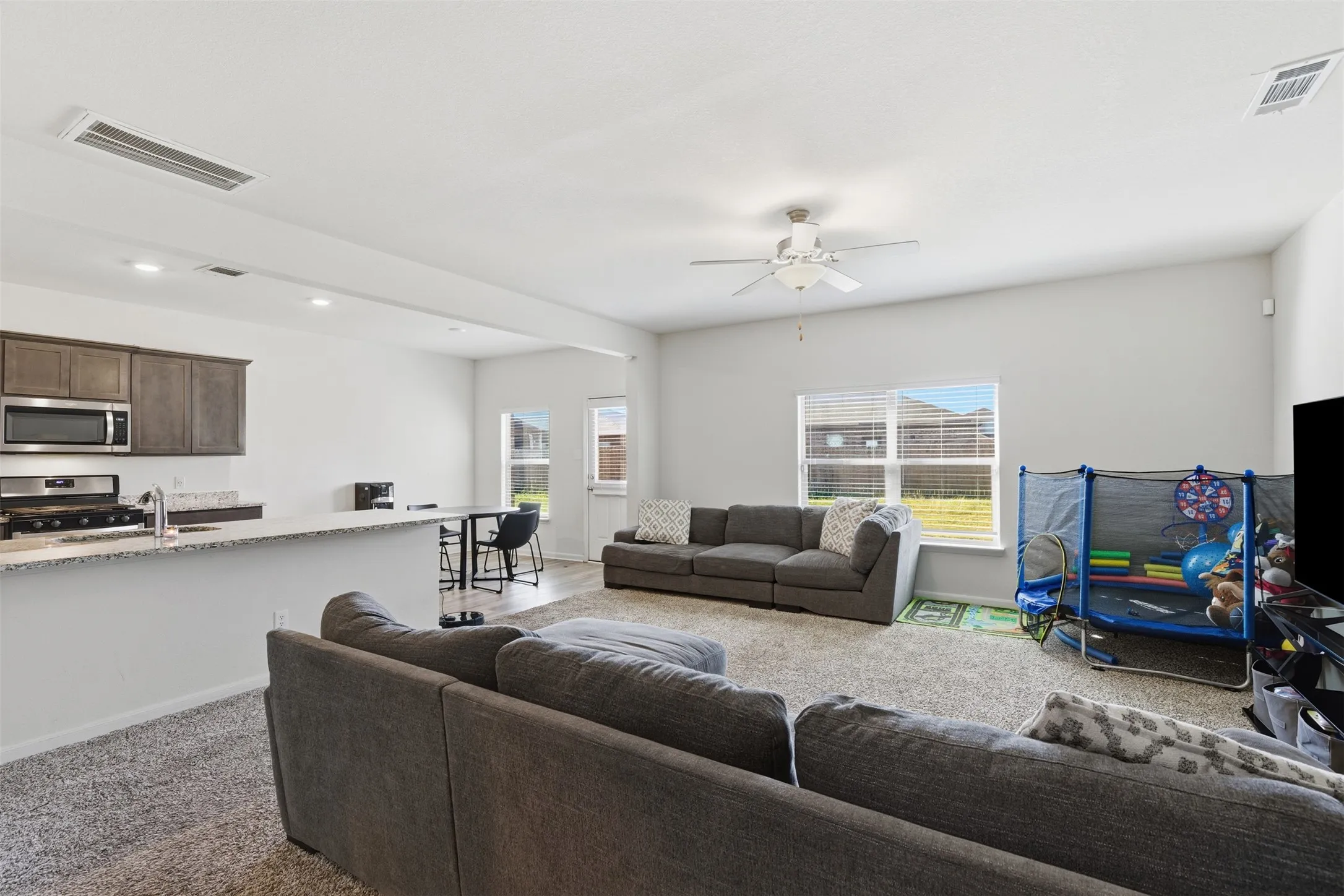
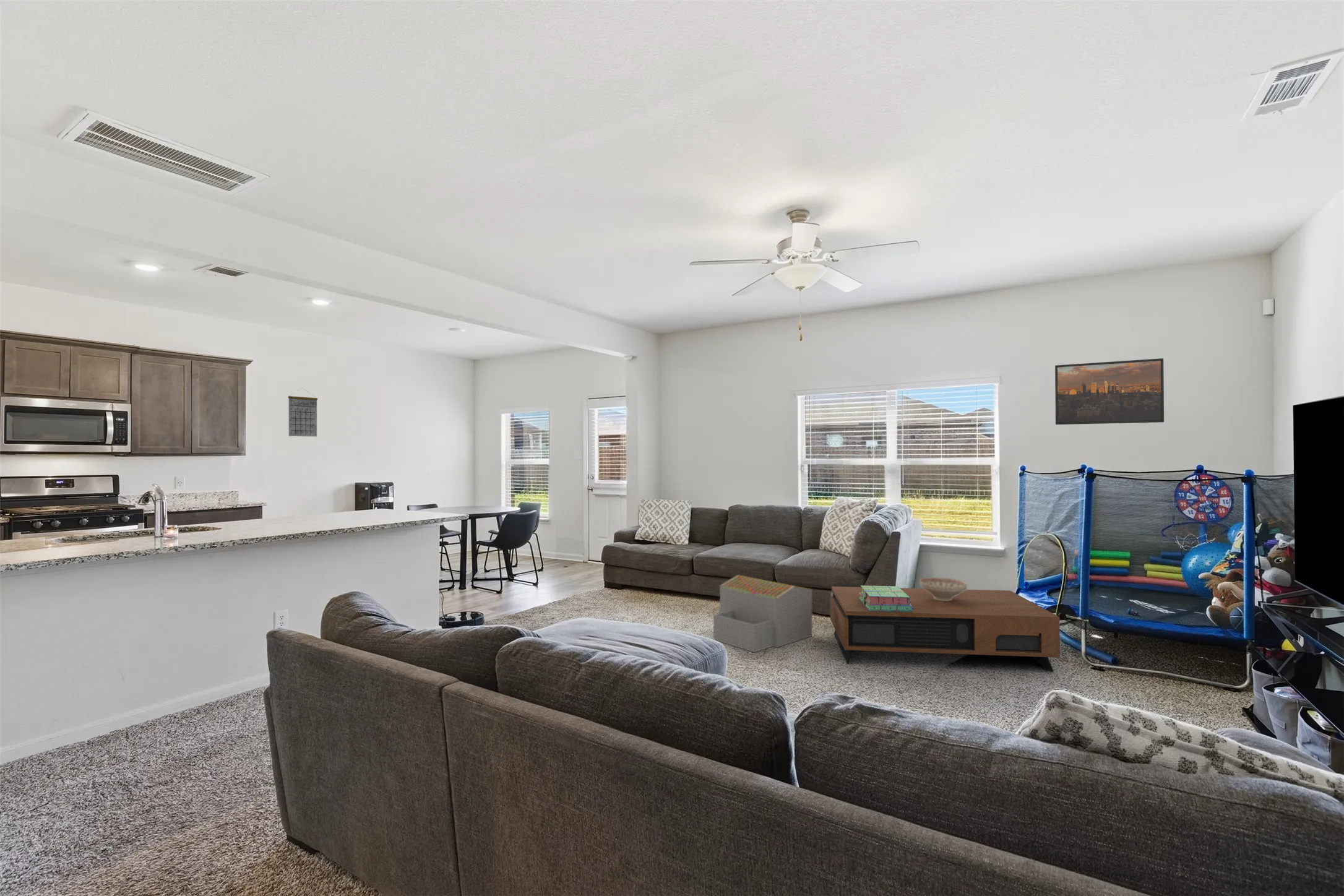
+ coffee table (933, 625)
+ decorative bowl (943, 590)
+ architectural model (756, 608)
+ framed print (1107, 392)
+ stack of books (884, 597)
+ calendar (303, 411)
